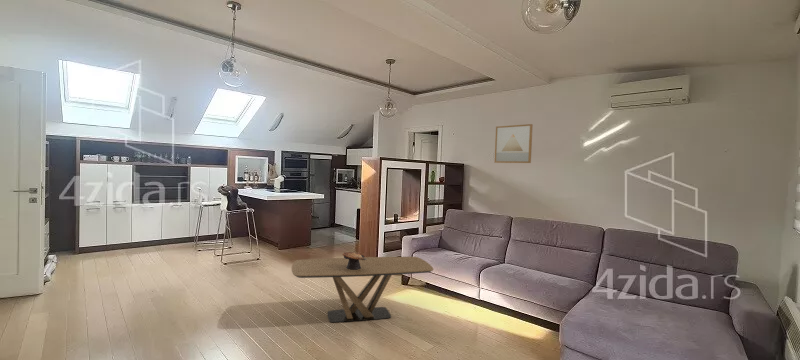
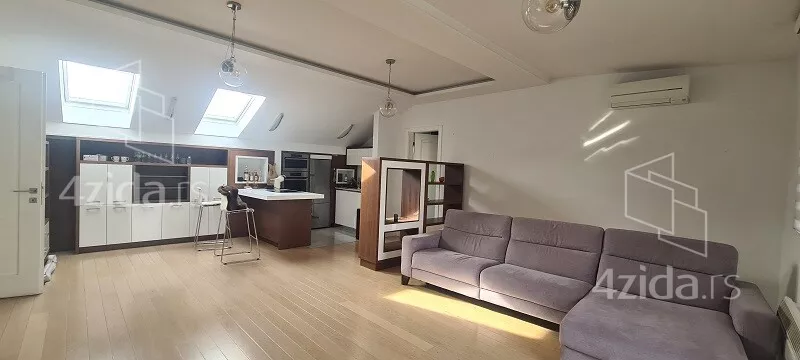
- coffee table (362, 289)
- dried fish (354, 261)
- wall art (512, 144)
